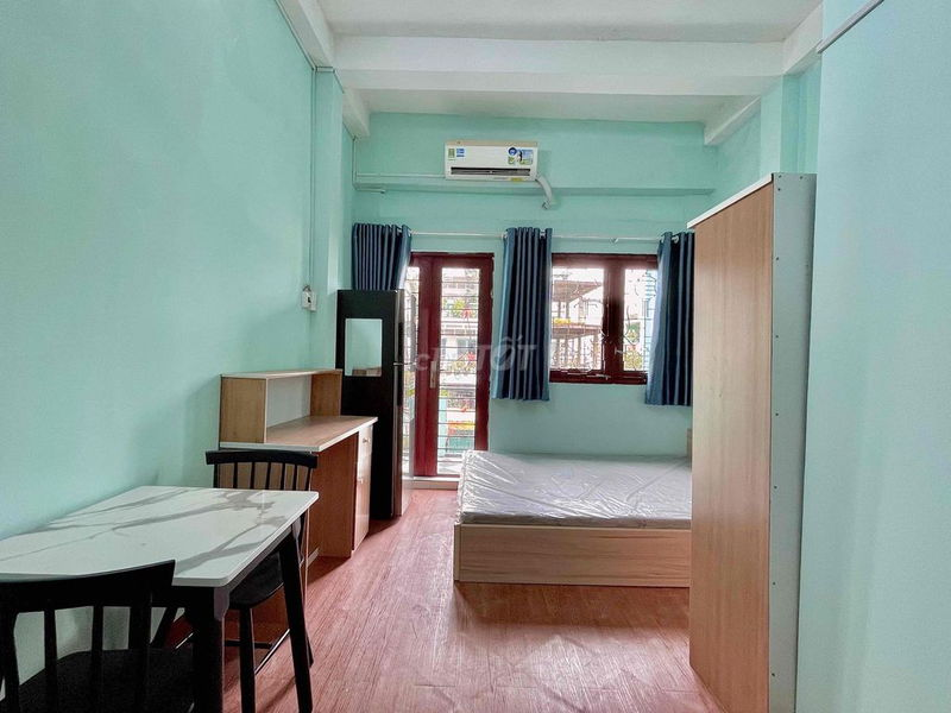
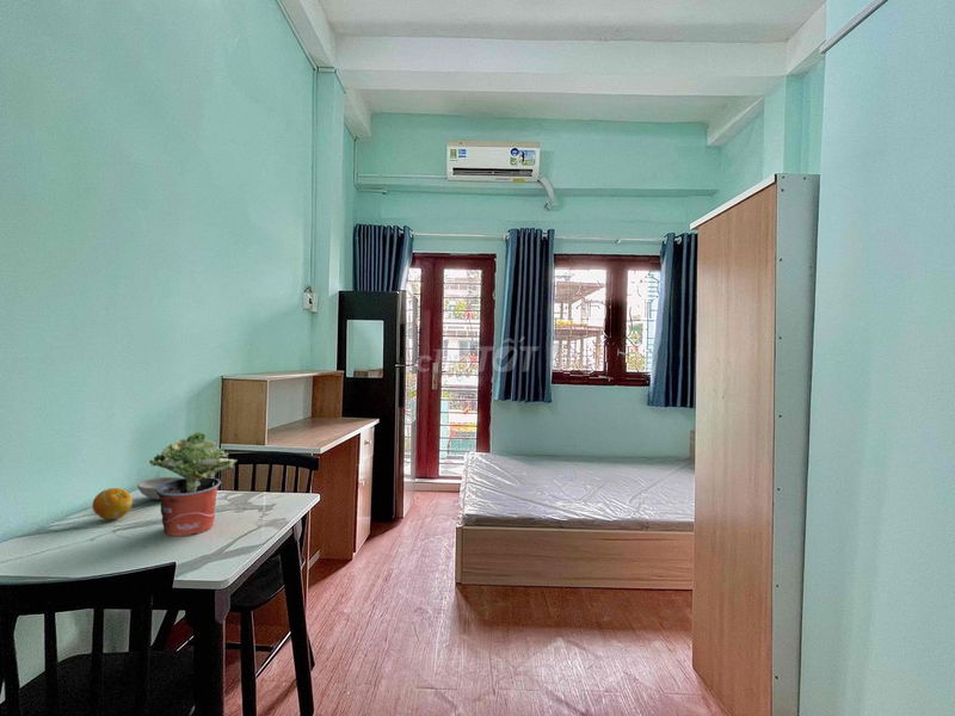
+ bowl (159, 484)
+ potted plant (196, 480)
+ fruit (112, 502)
